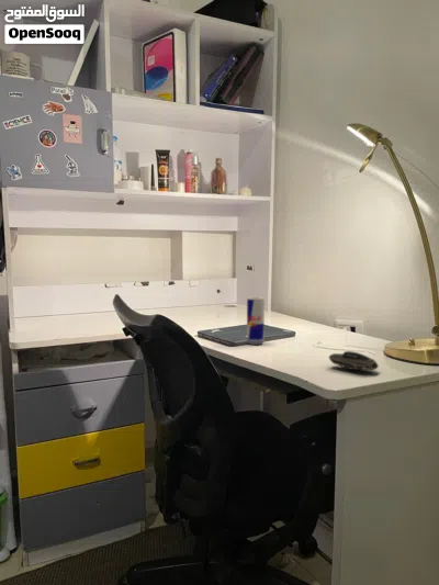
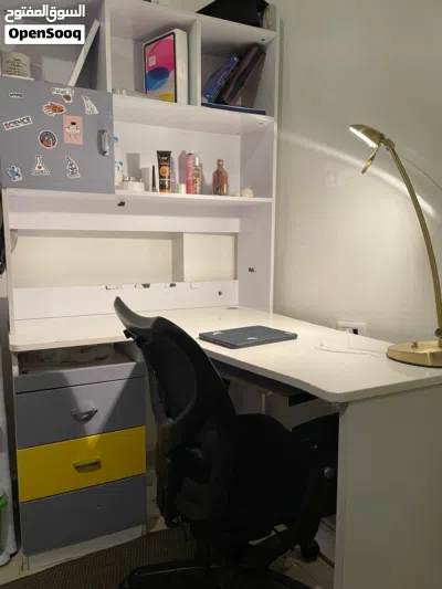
- beverage can (255, 319)
- computer mouse (352, 360)
